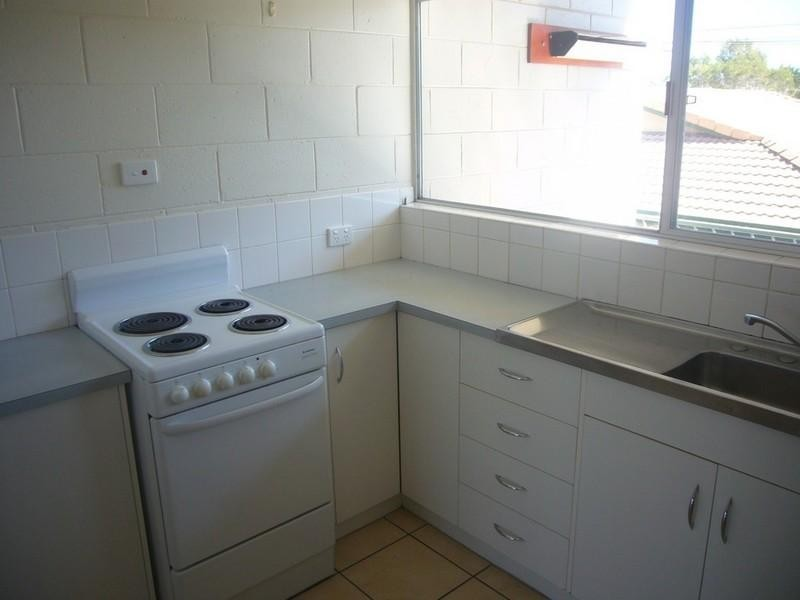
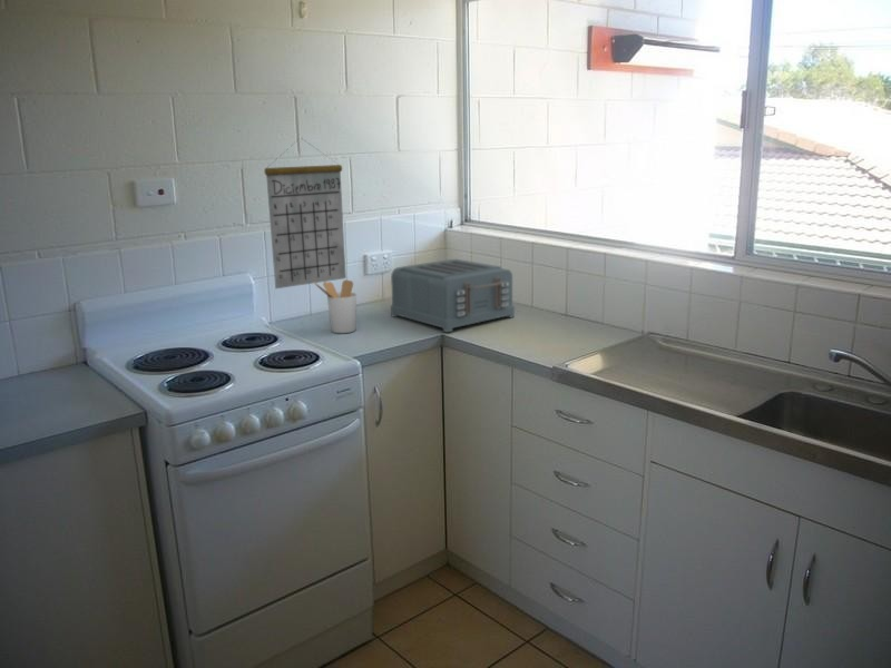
+ toaster (456, 292)
+ calendar (306, 212)
+ utensil holder (335, 305)
